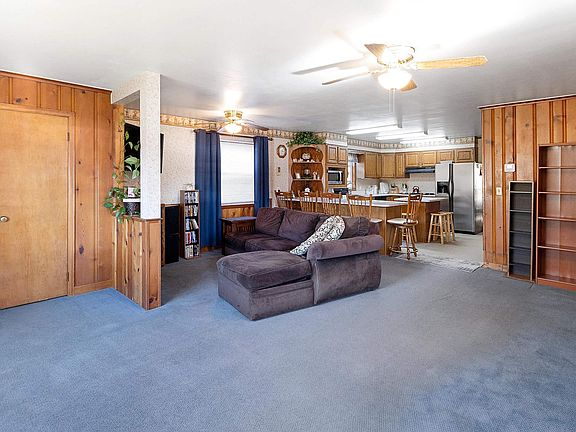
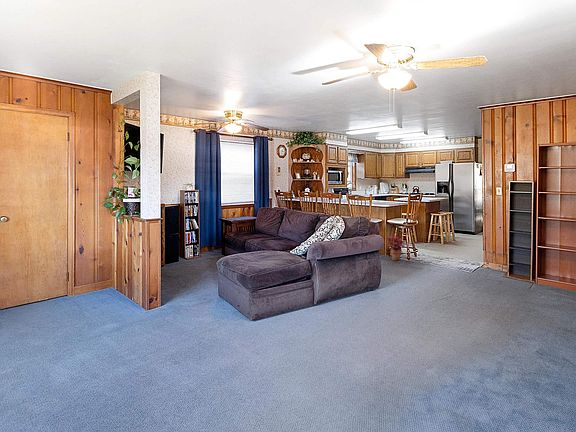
+ potted plant (396, 248)
